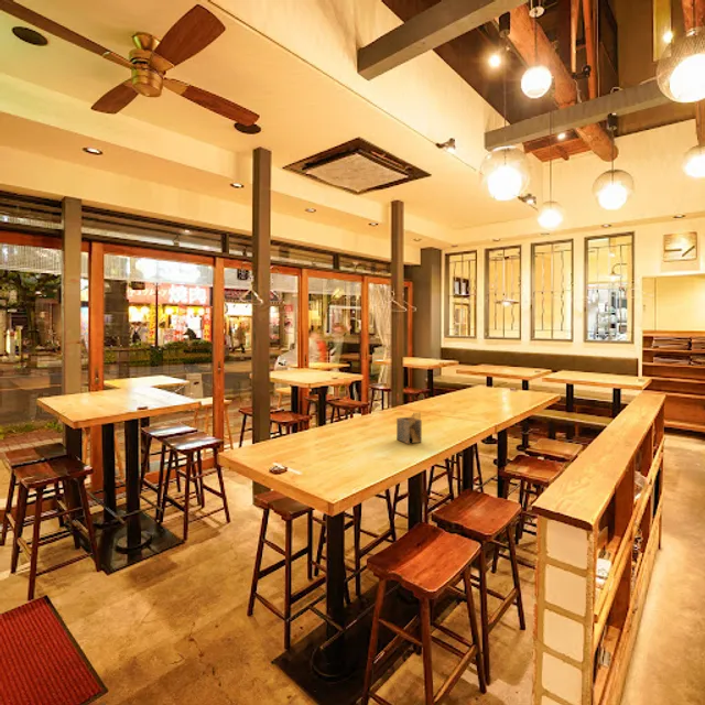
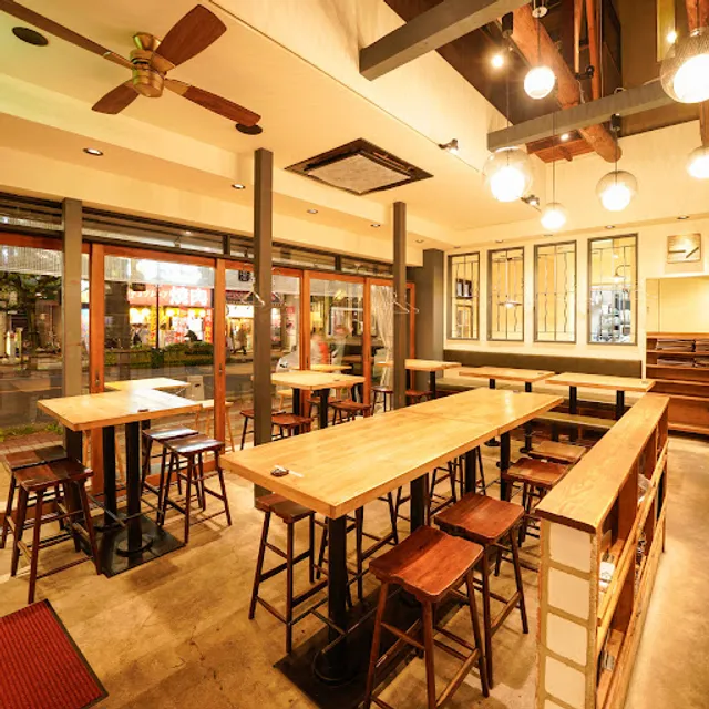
- napkin holder (409, 425)
